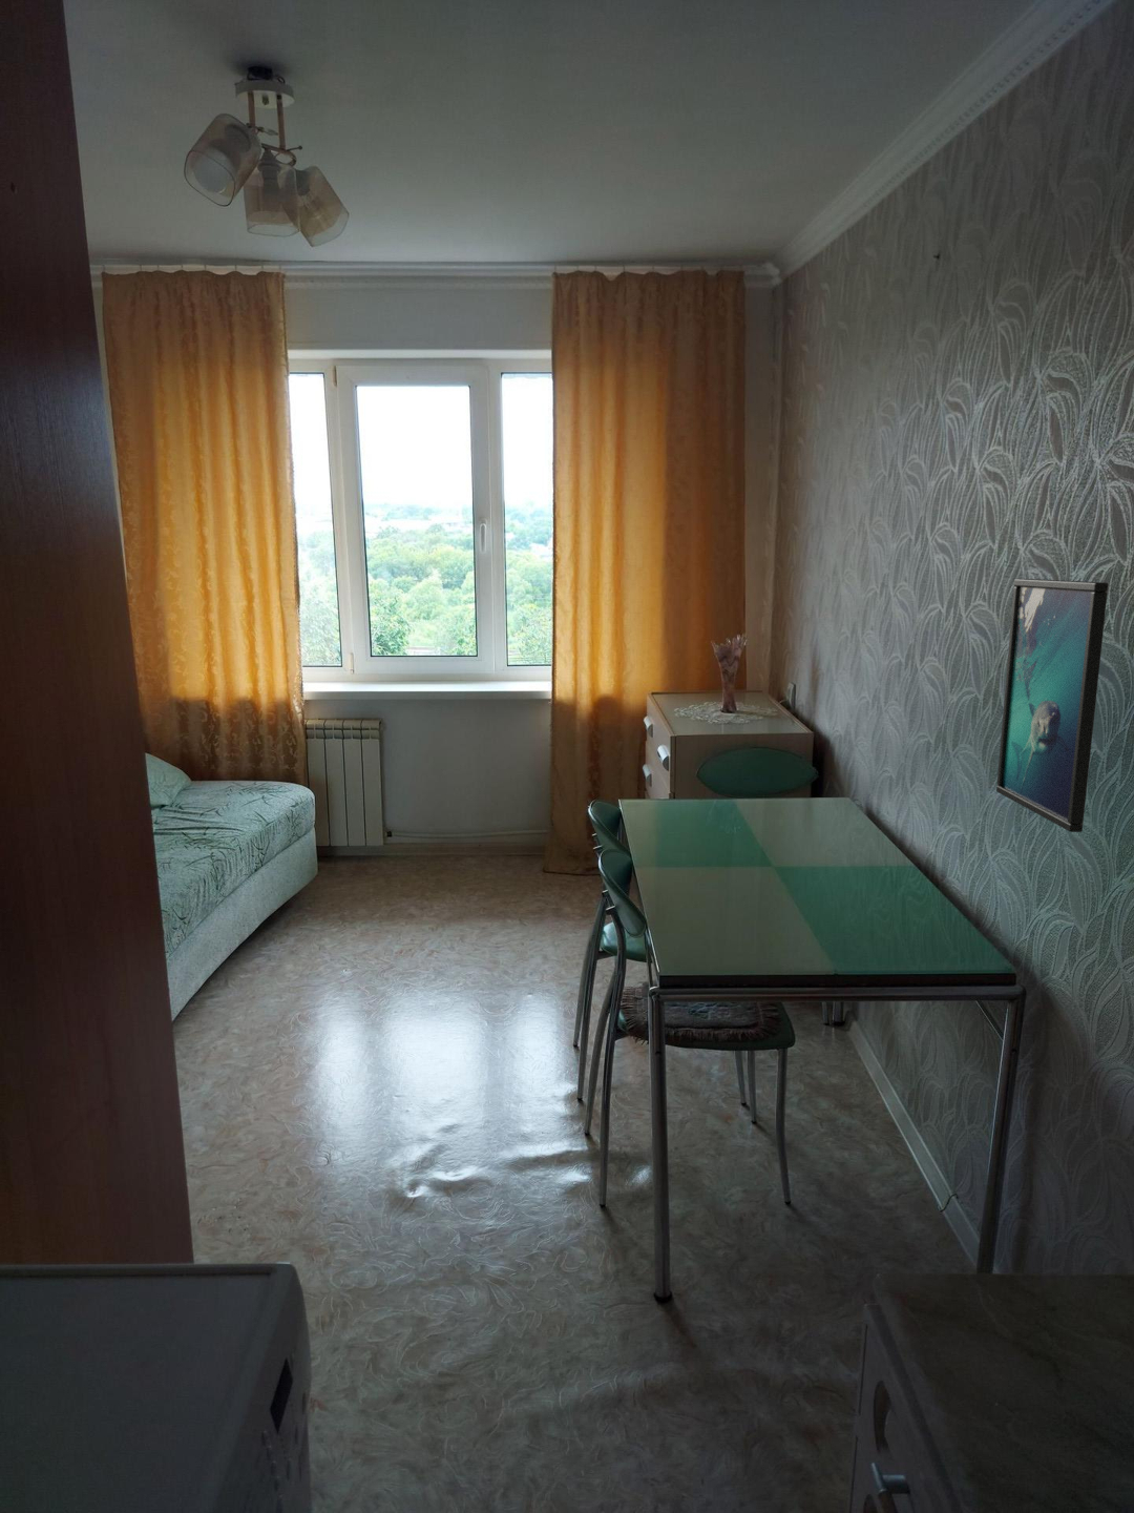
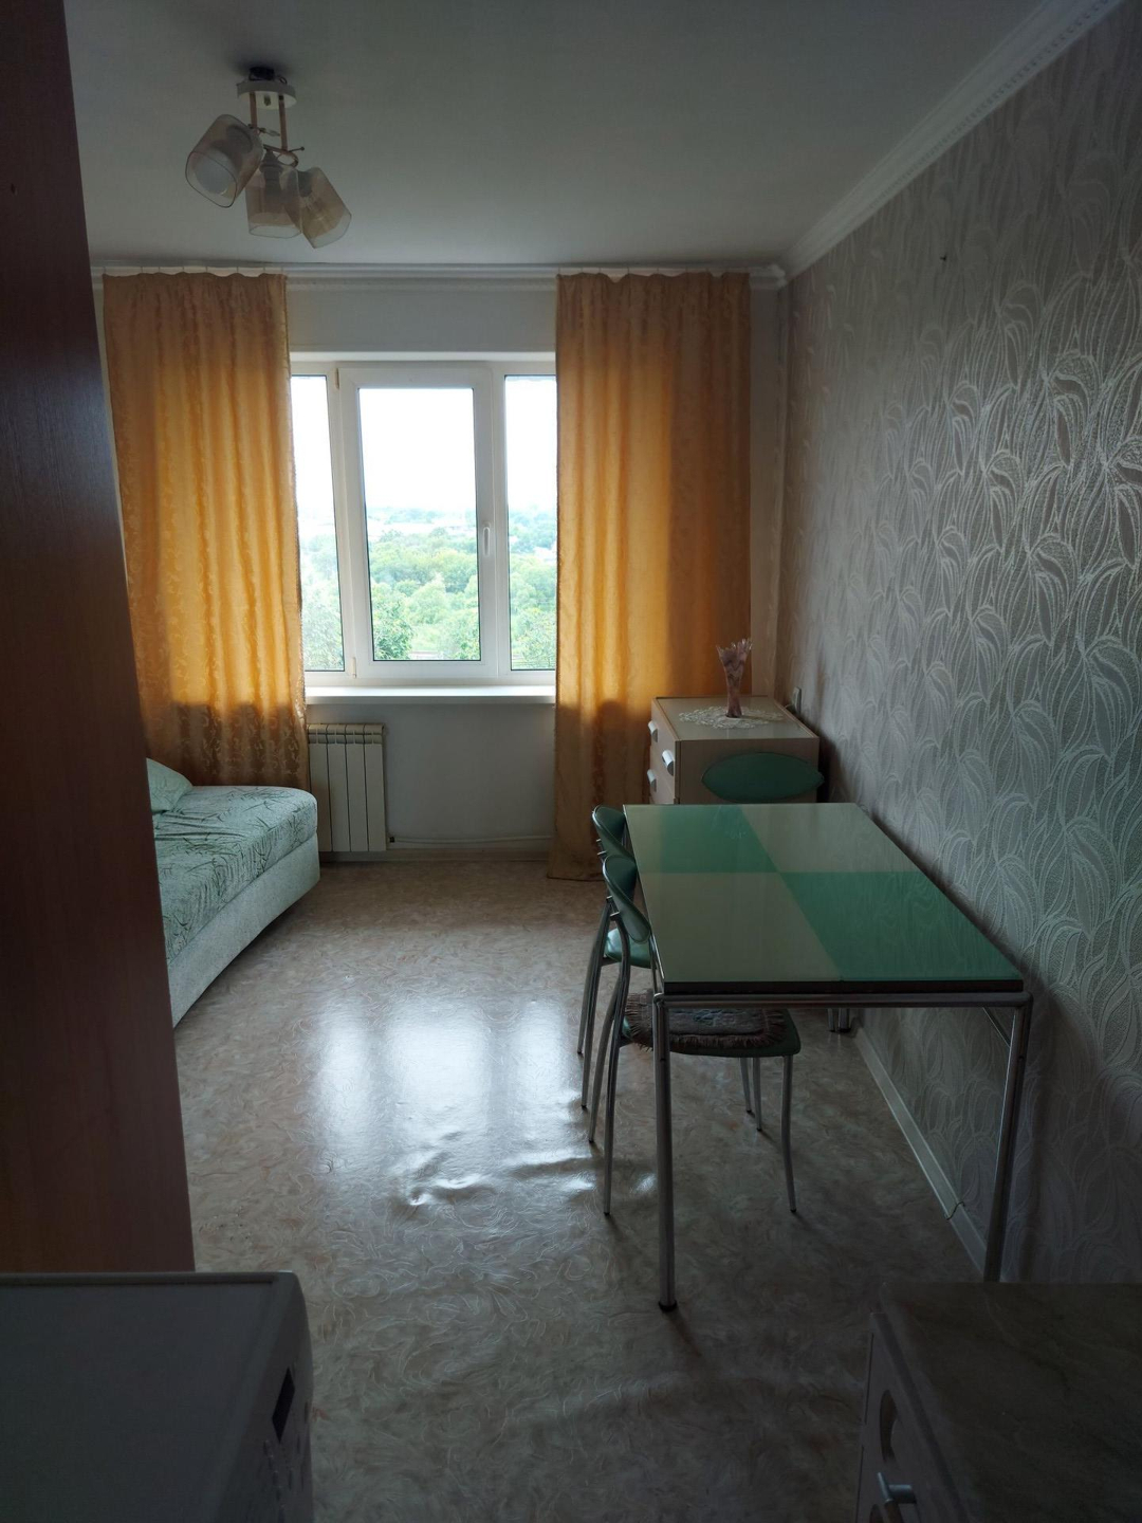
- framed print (1046, 698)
